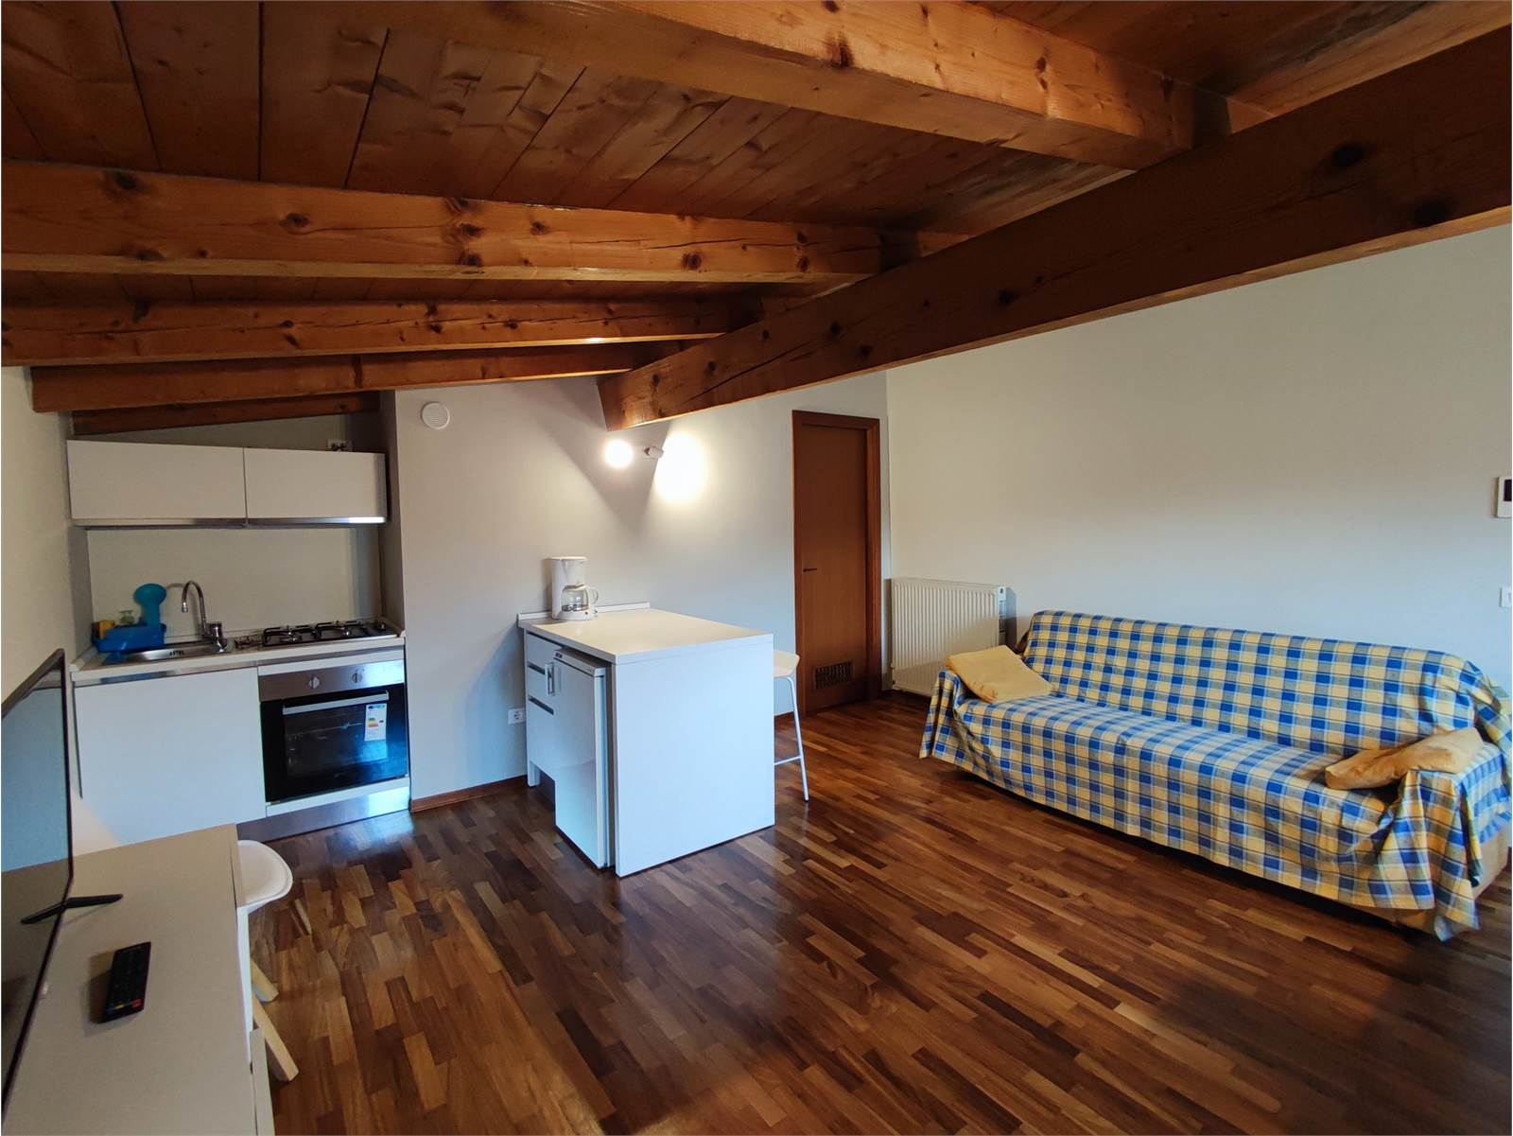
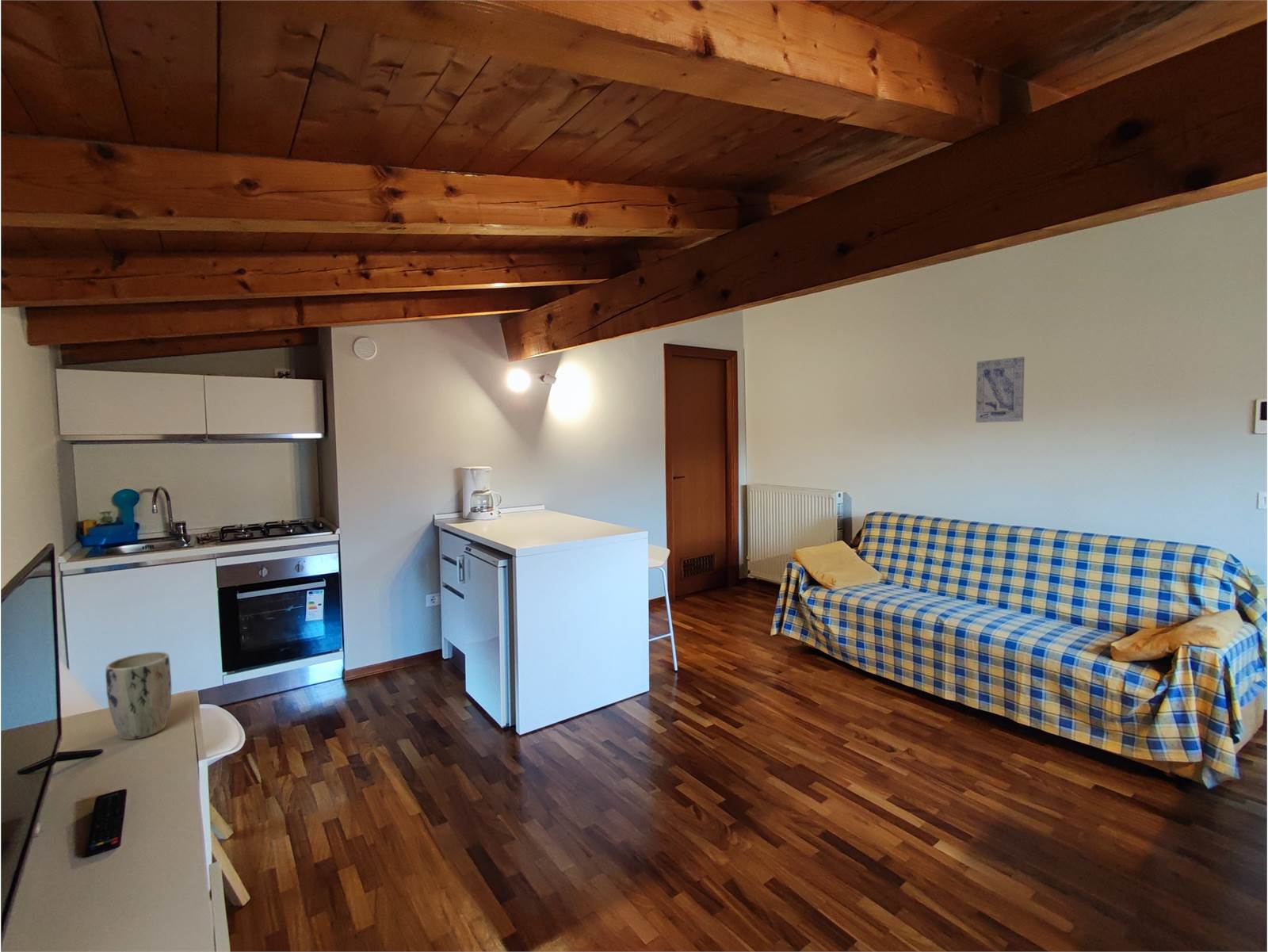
+ plant pot (140, 695)
+ wall art (999, 390)
